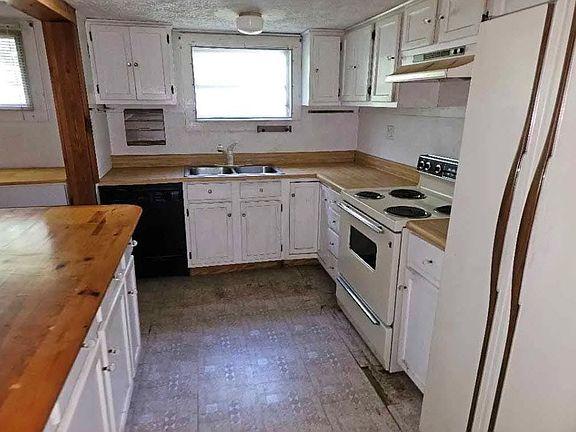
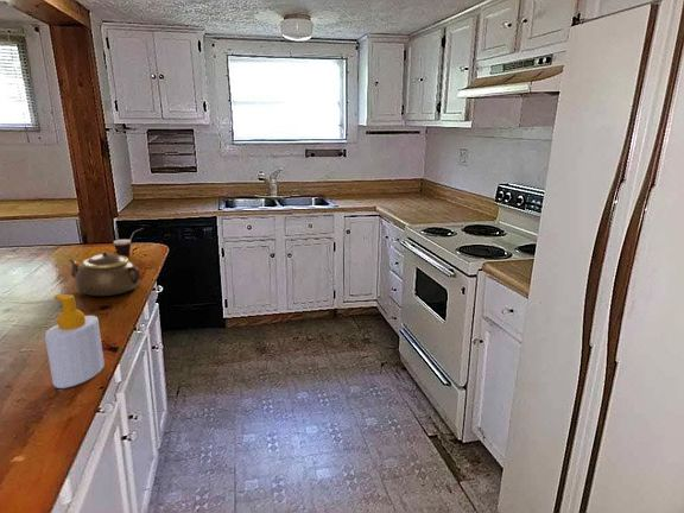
+ teapot (104, 271)
+ cup (129, 242)
+ soap bottle (74, 336)
